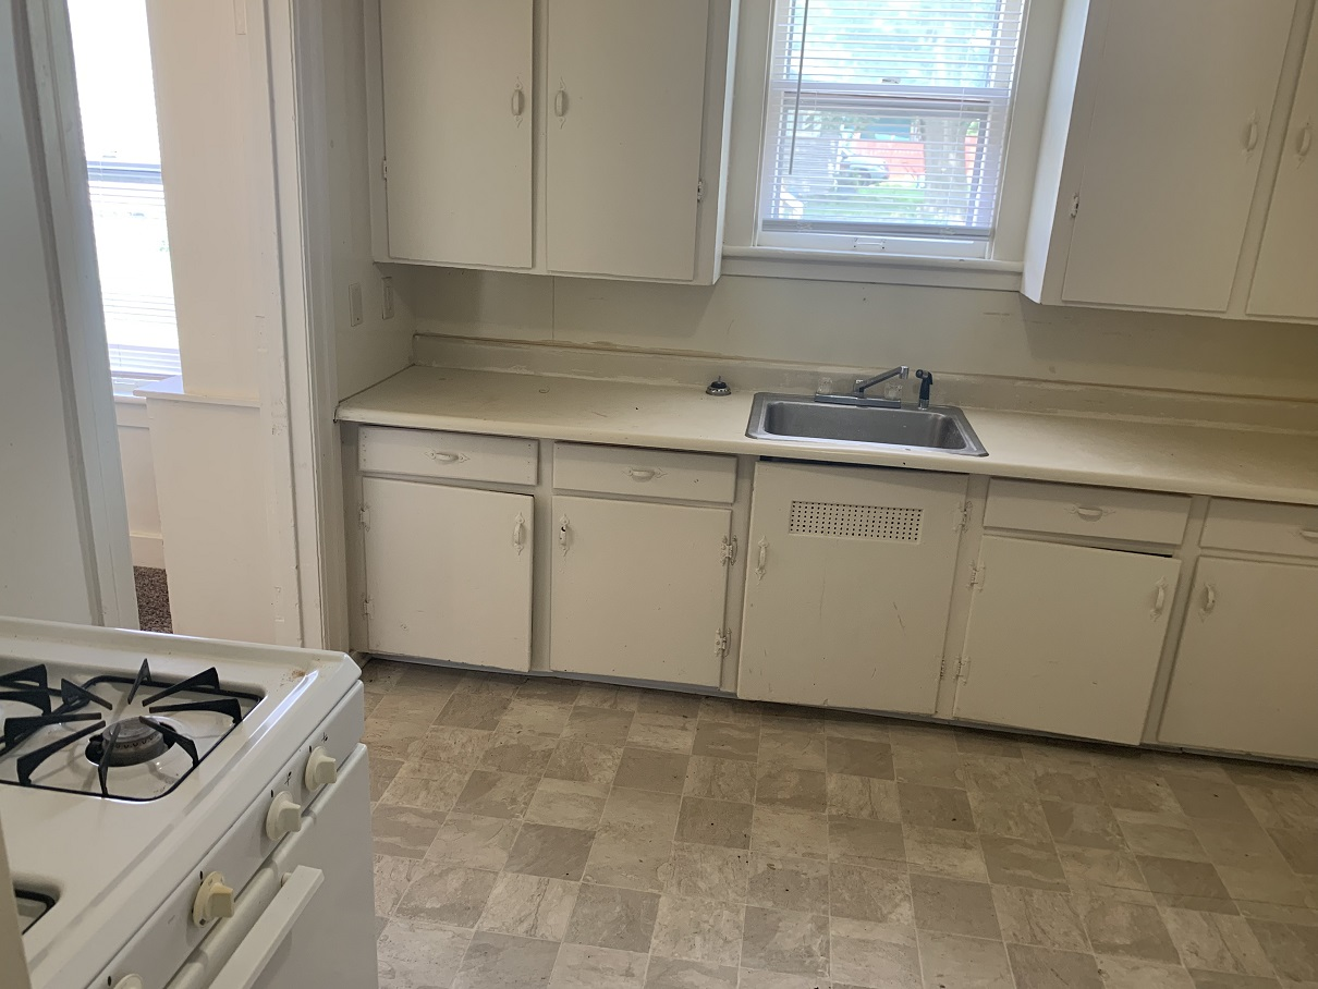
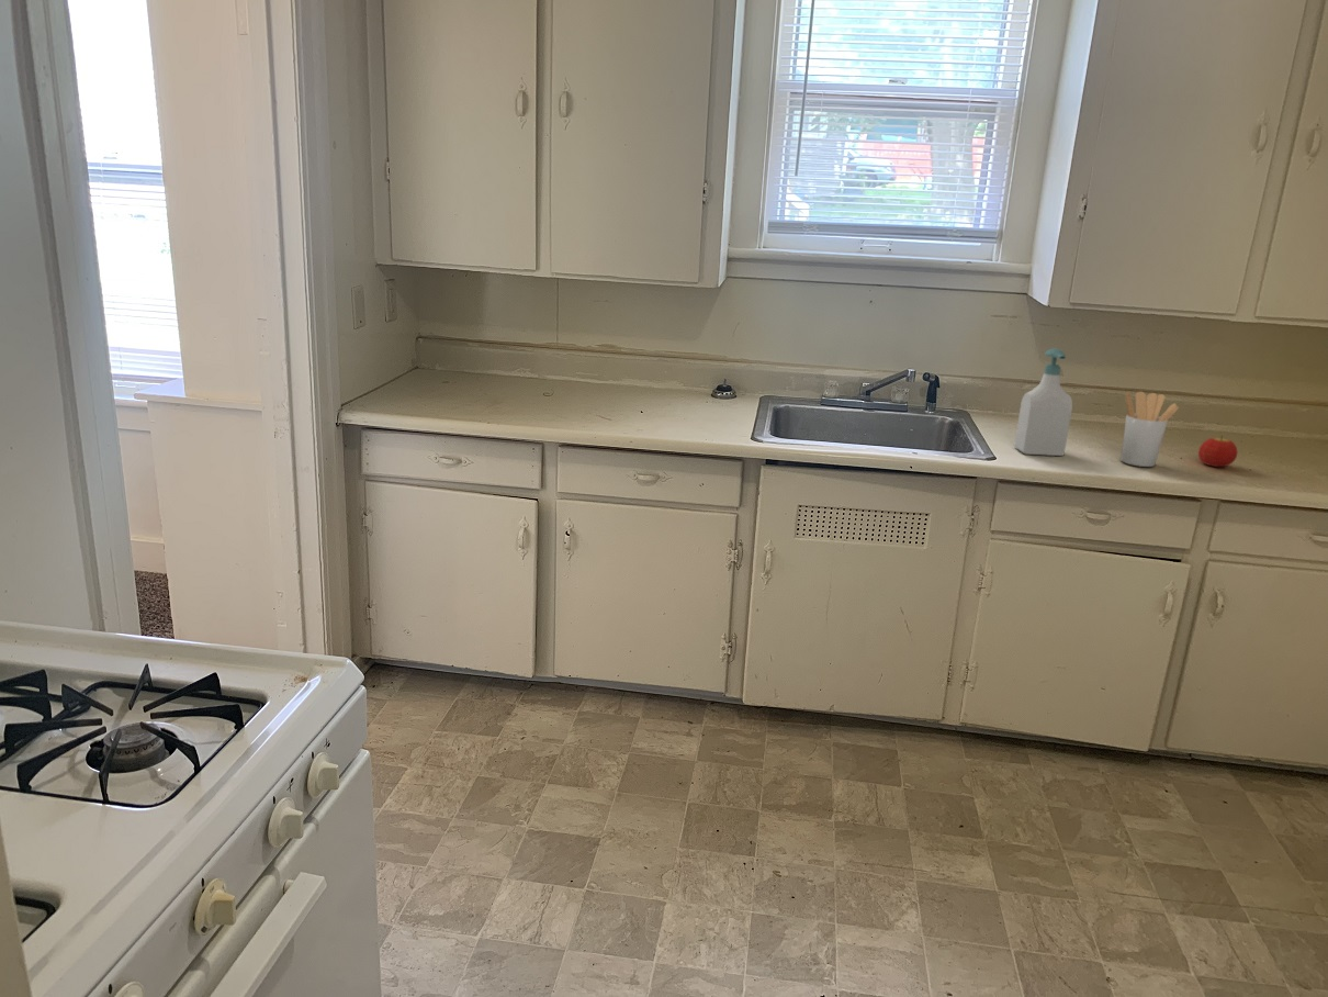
+ utensil holder (1144, 427)
+ soap bottle (1048, 401)
+ fruit (1217, 450)
